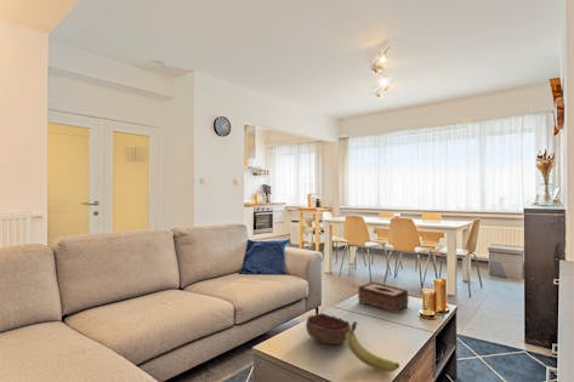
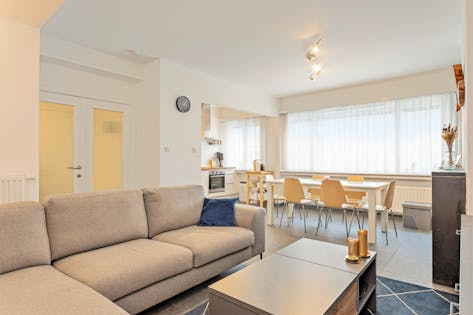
- decorative bowl (328, 327)
- tissue box (382, 296)
- banana (368, 350)
